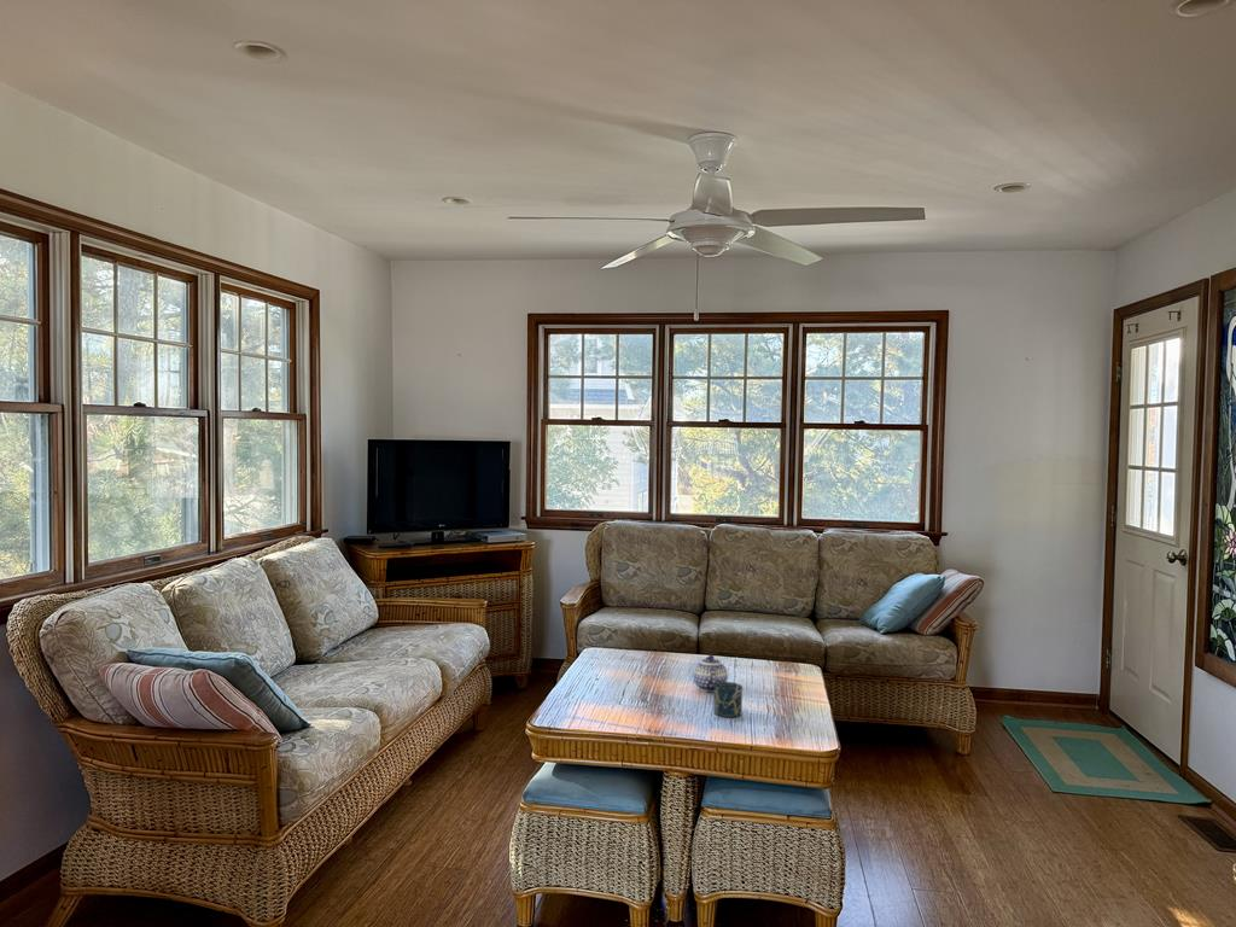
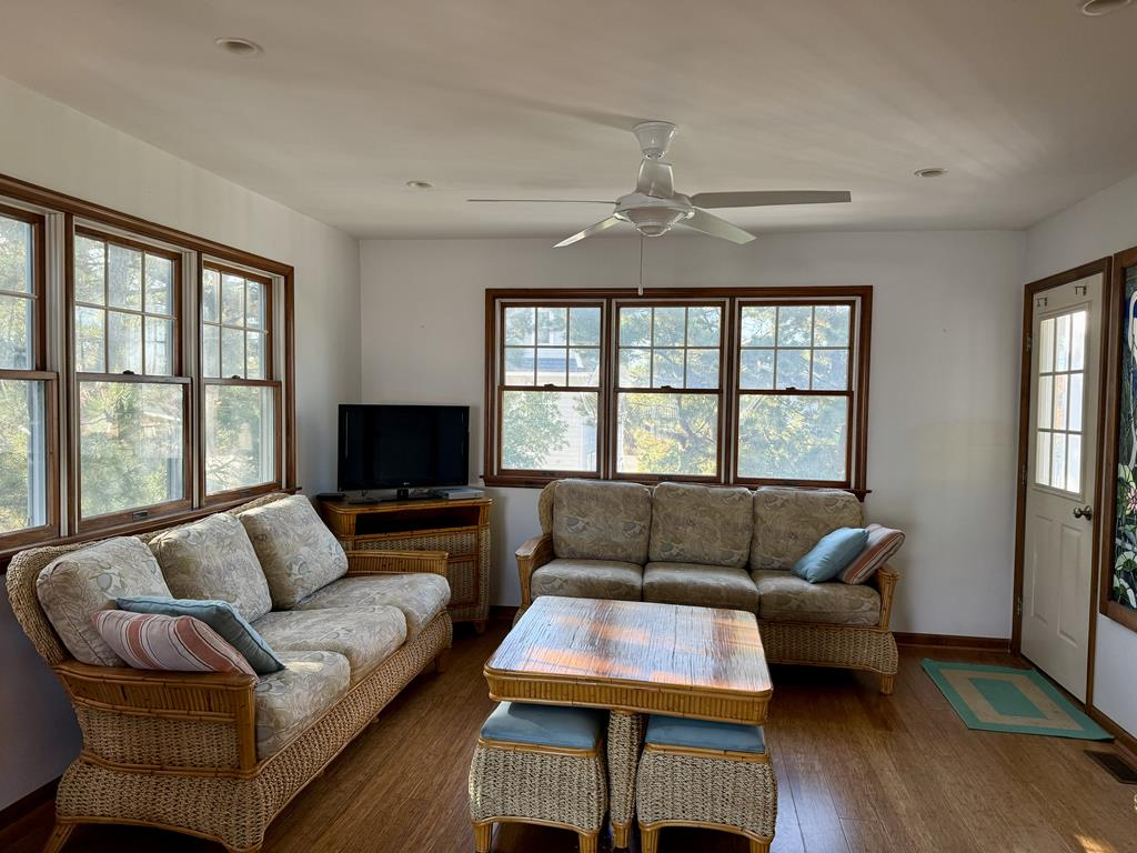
- cup (727, 700)
- teapot (710, 671)
